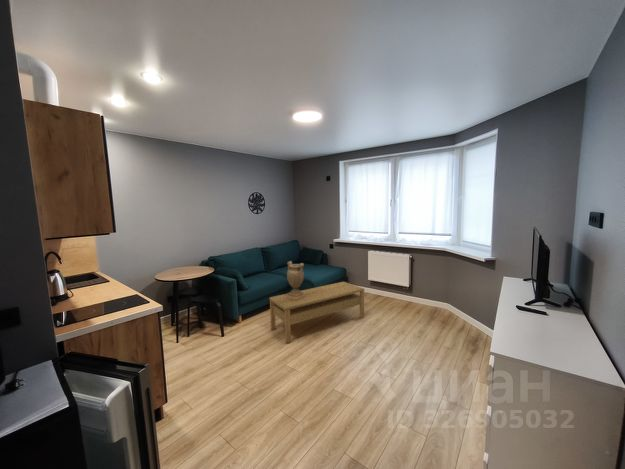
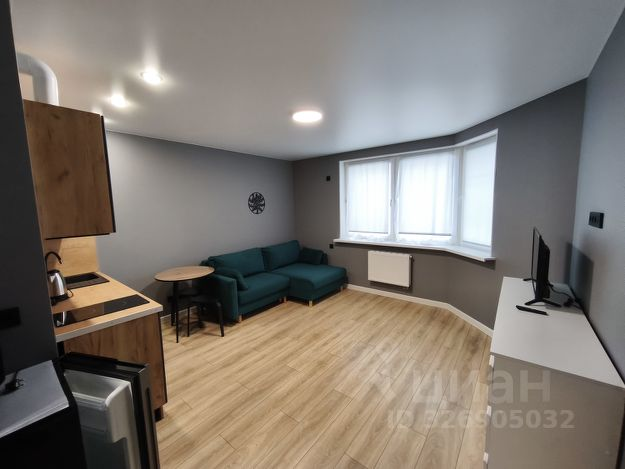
- coffee table (319, 308)
- decorative urn (295, 279)
